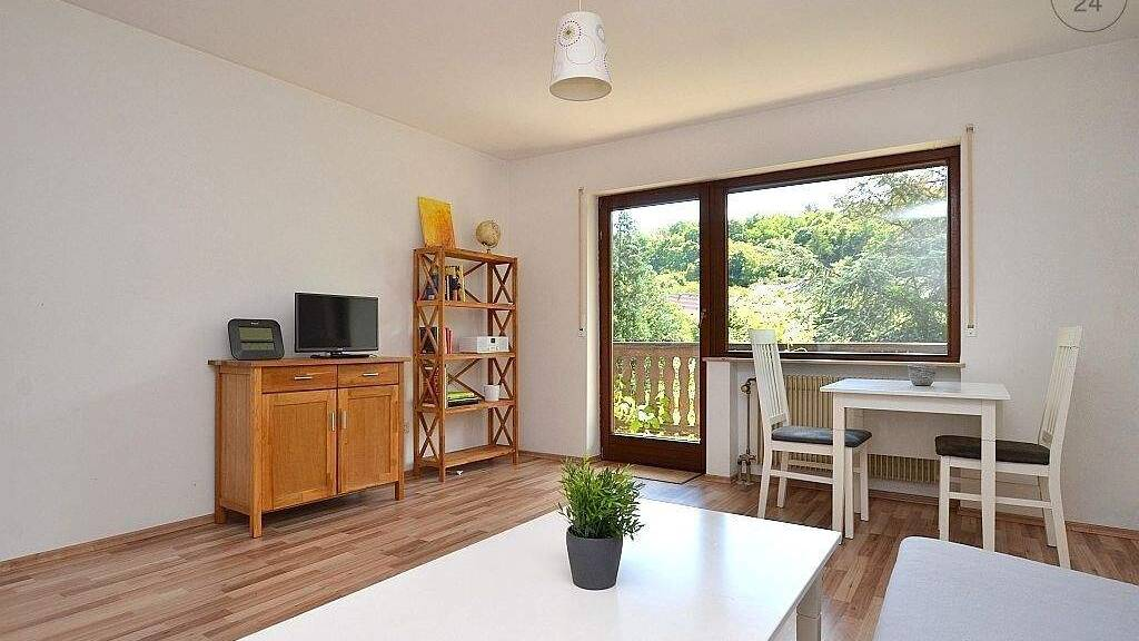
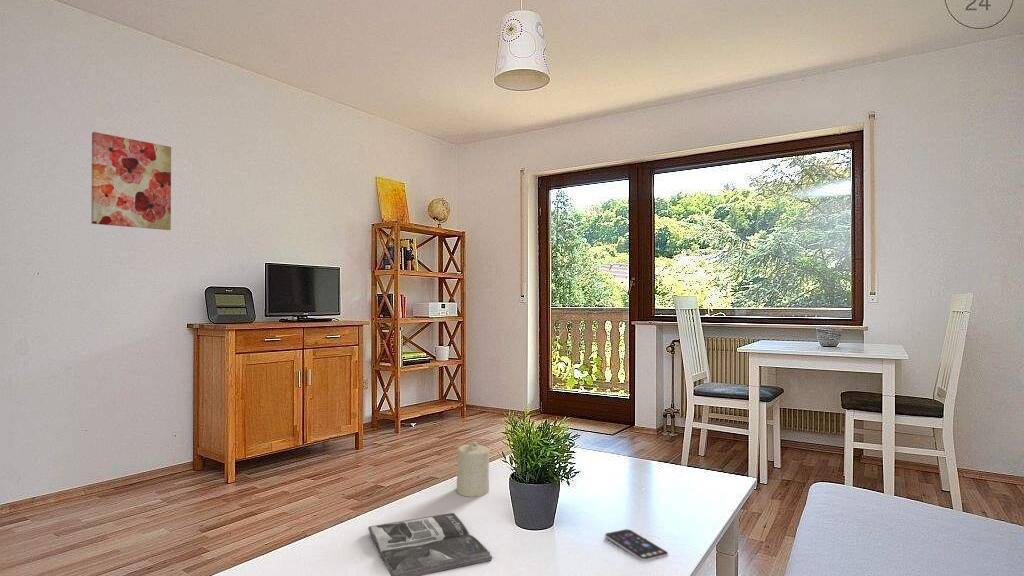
+ candle (472, 465)
+ wall art (133, 183)
+ smartphone (635, 544)
+ magazine (426, 541)
